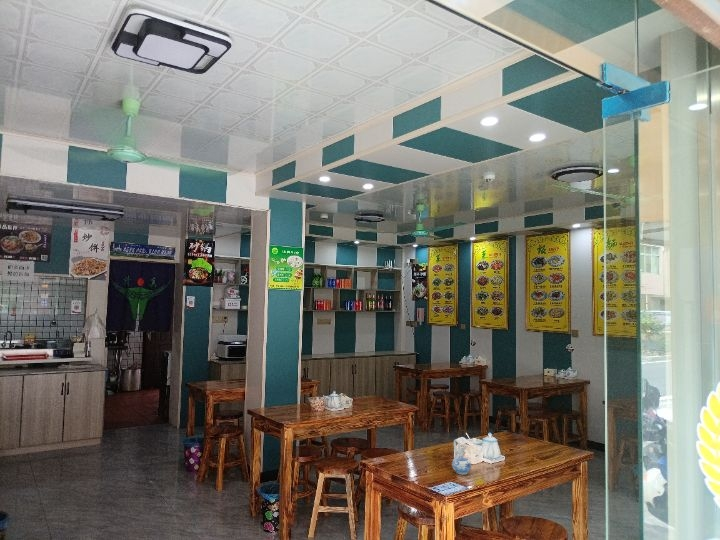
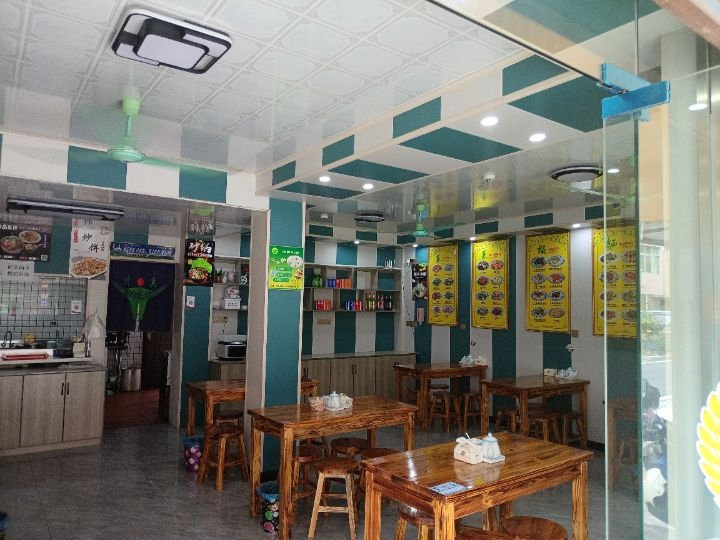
- ceramic pitcher (461, 456)
